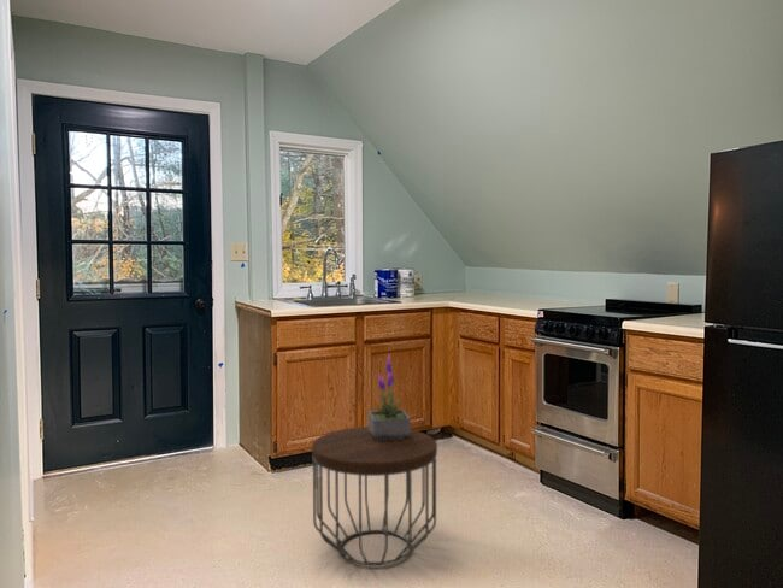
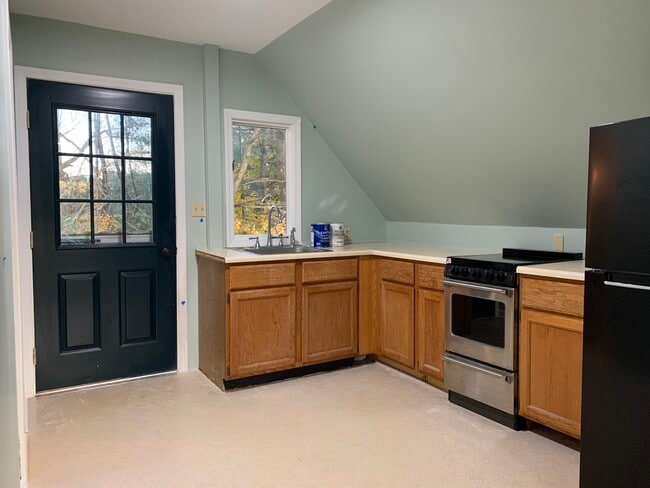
- side table (366, 495)
- potted plant (388, 394)
